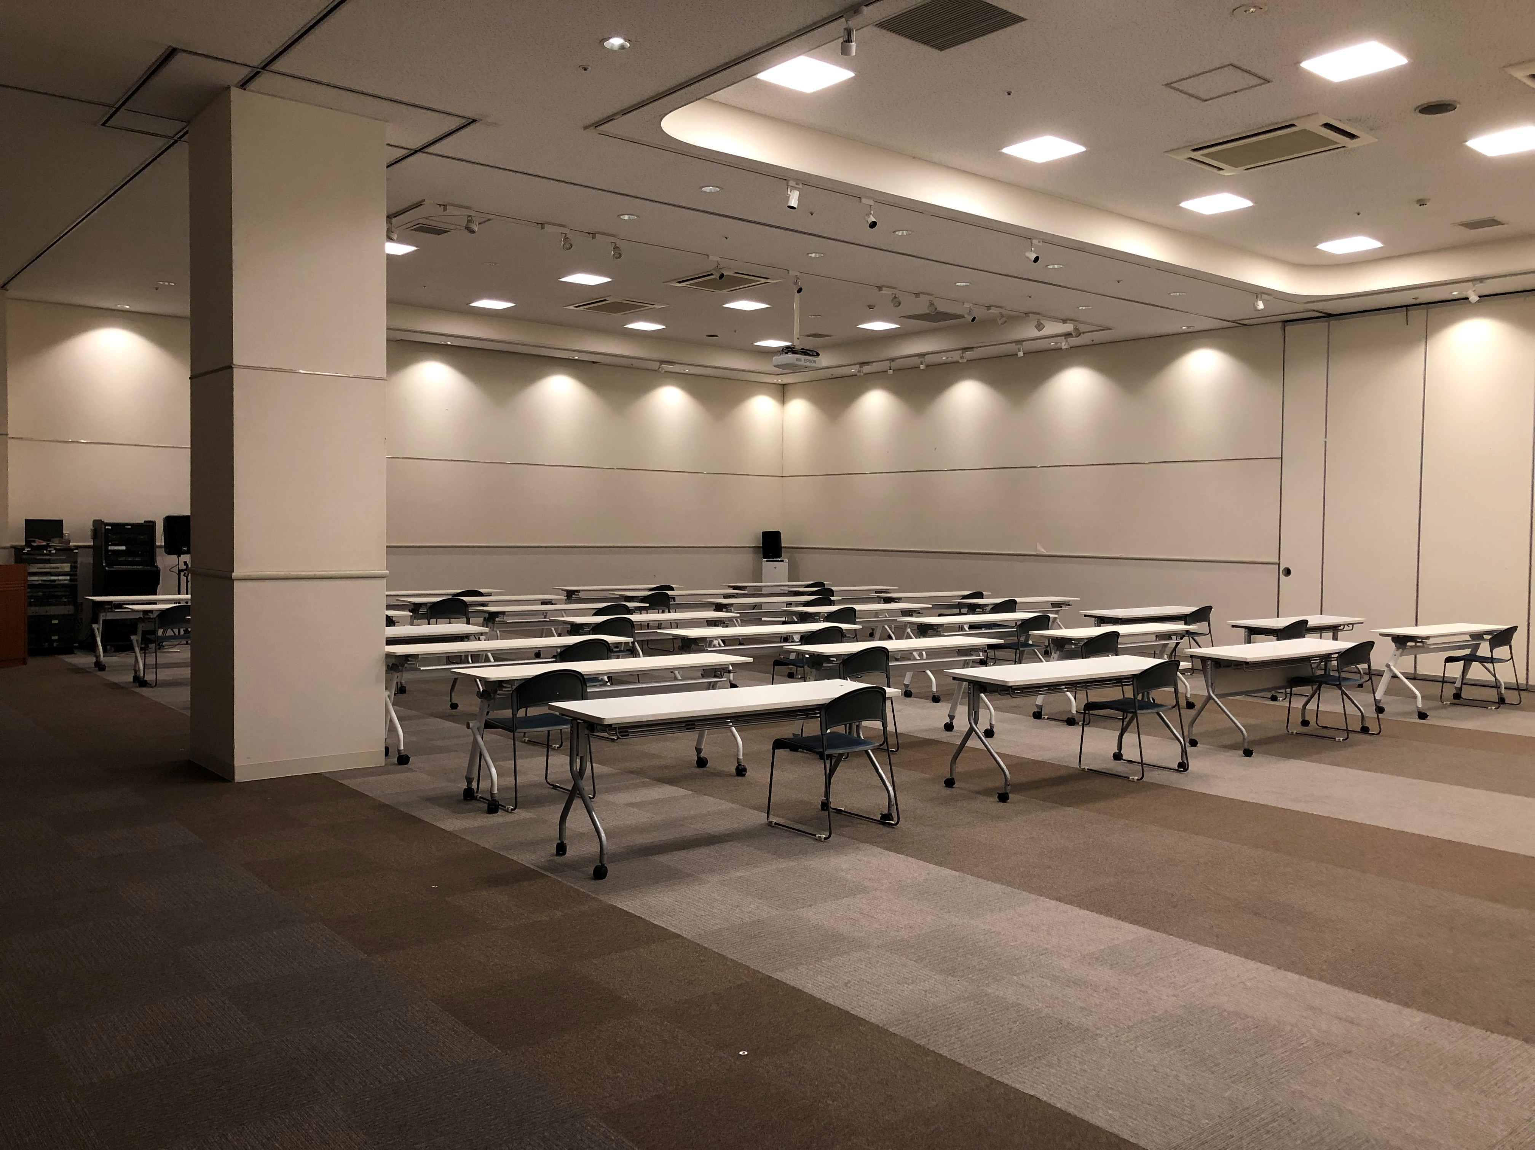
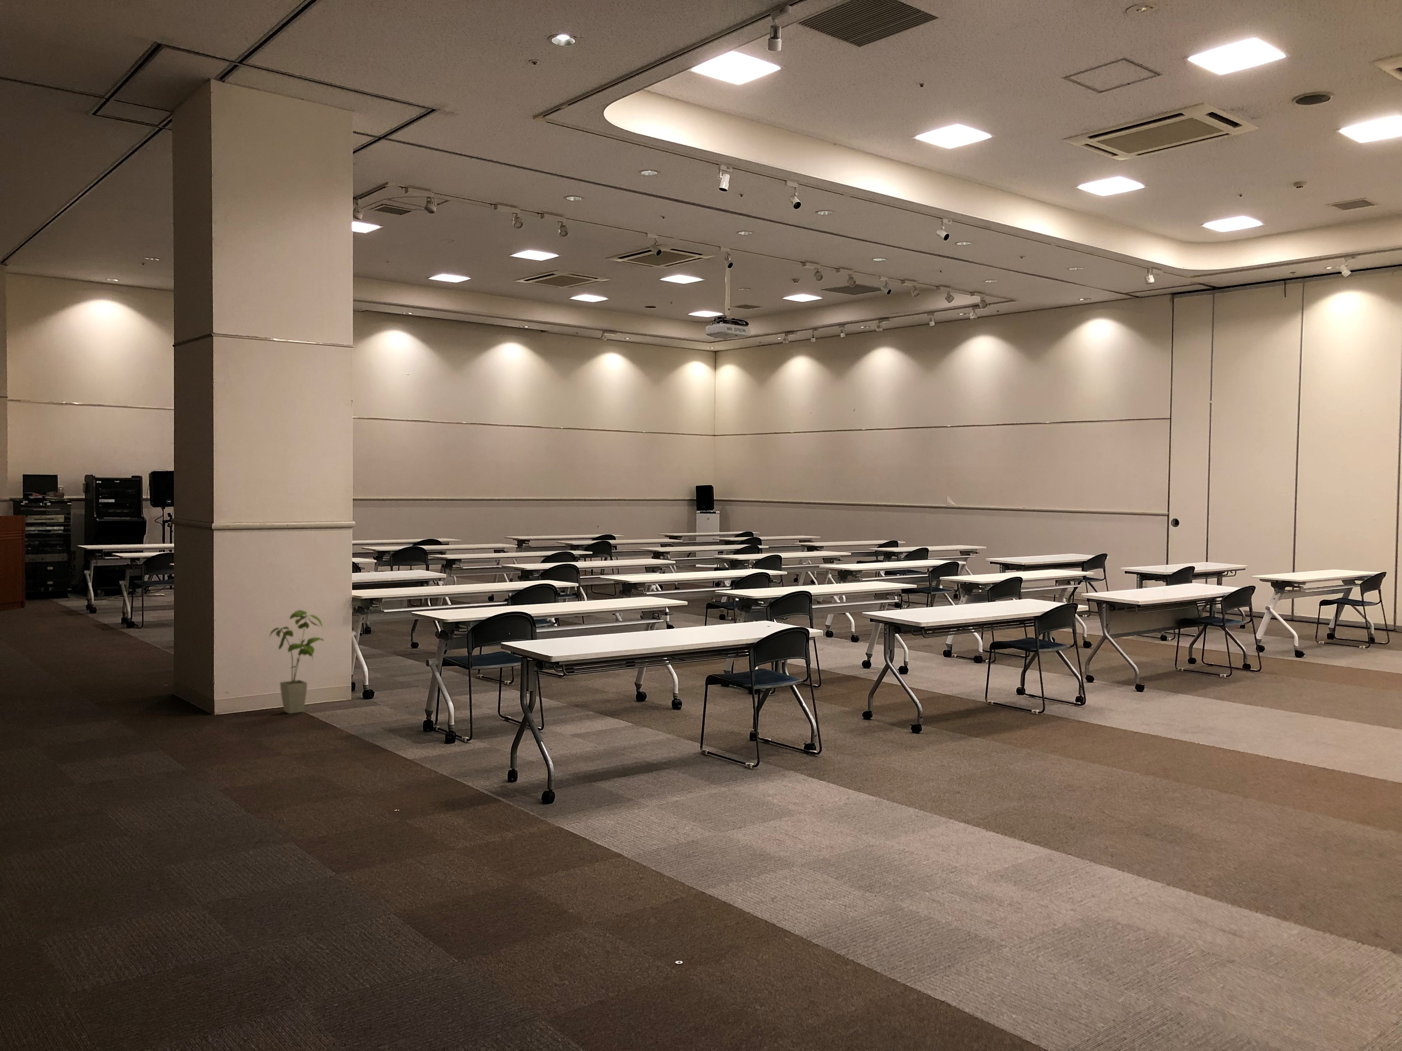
+ house plant (300, 661)
